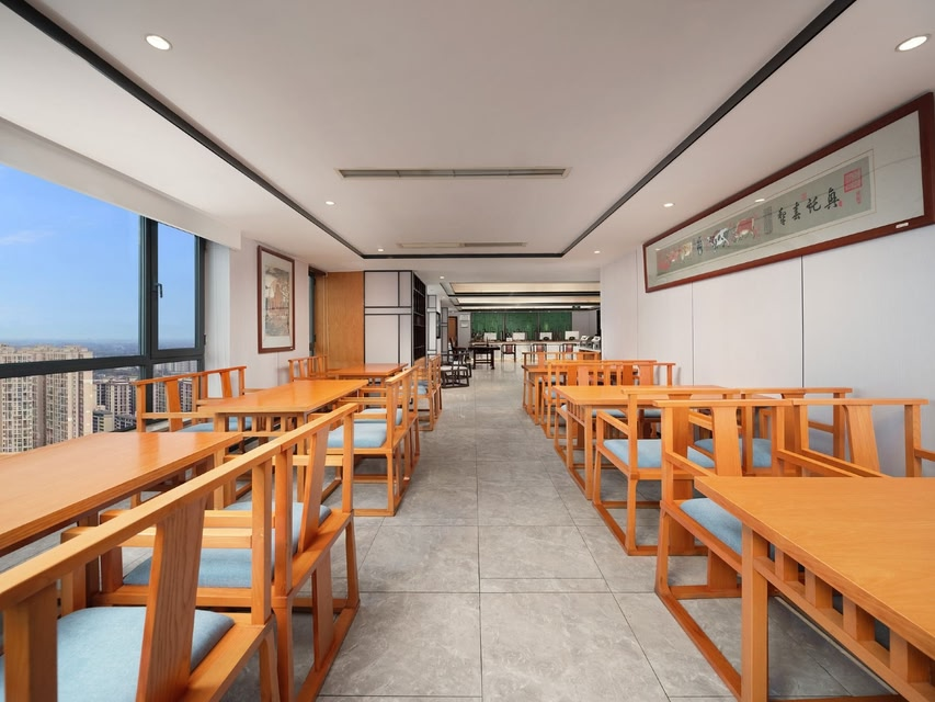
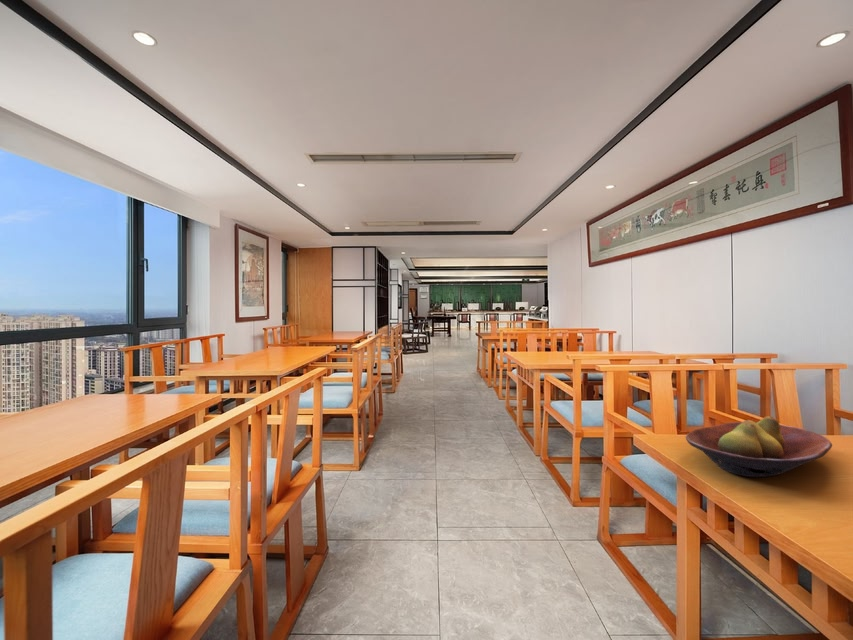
+ fruit bowl (756, 440)
